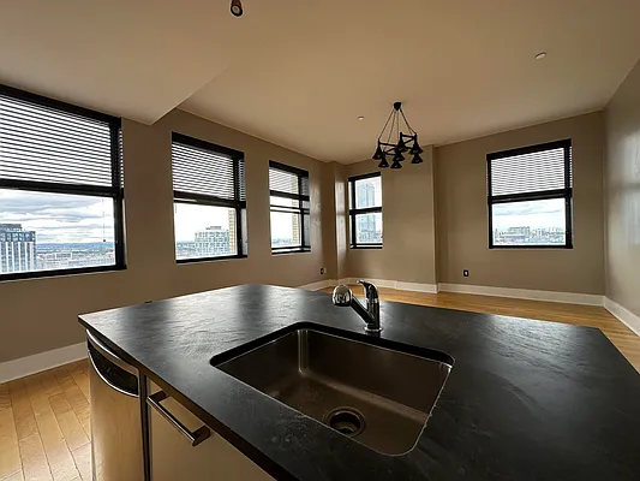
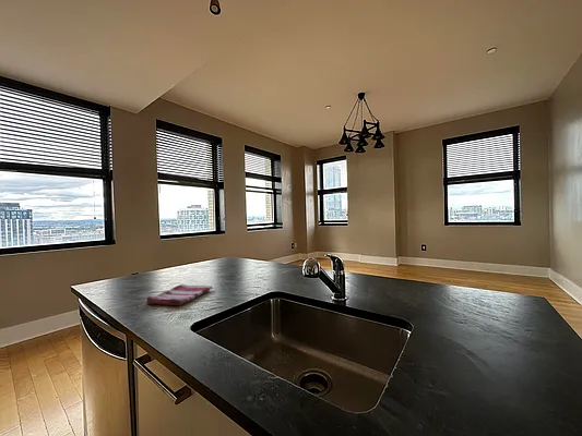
+ dish towel (181, 293)
